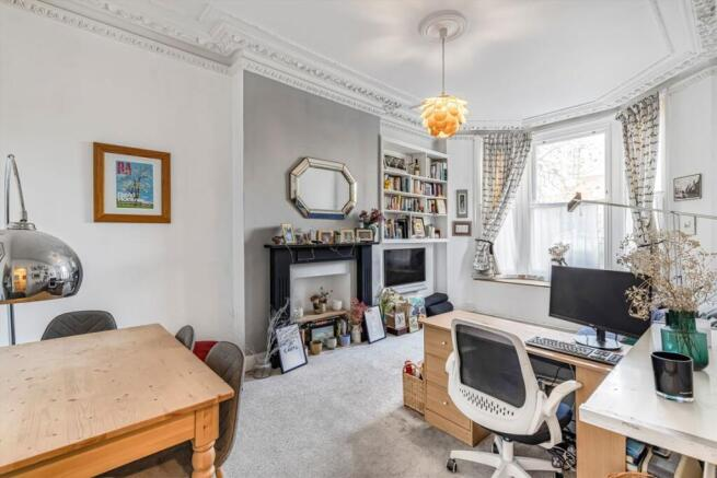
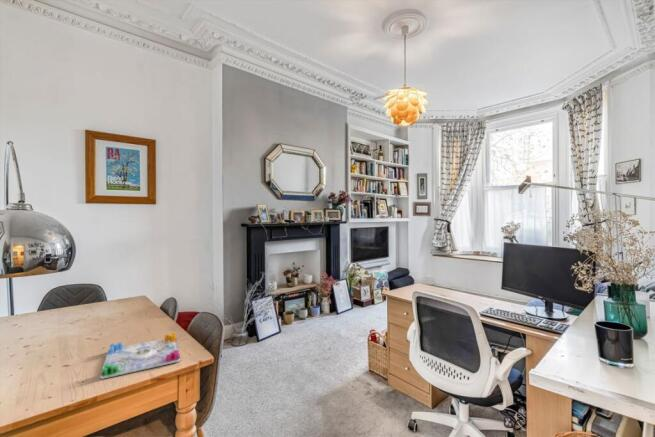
+ board game (143, 352)
